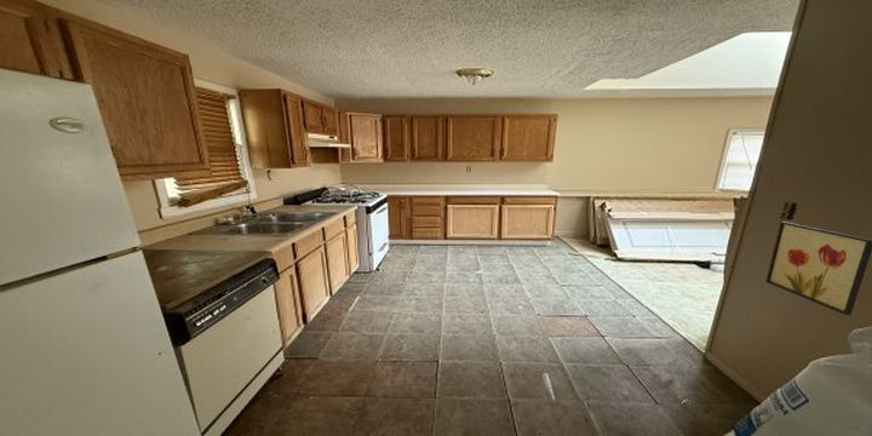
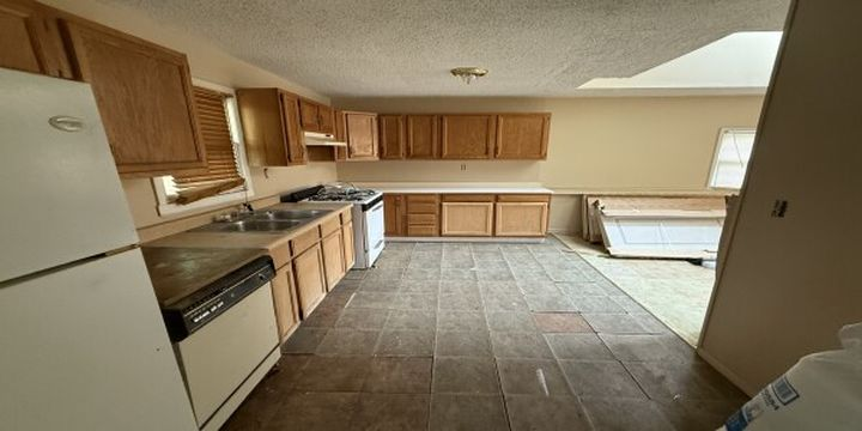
- wall art (814, 264)
